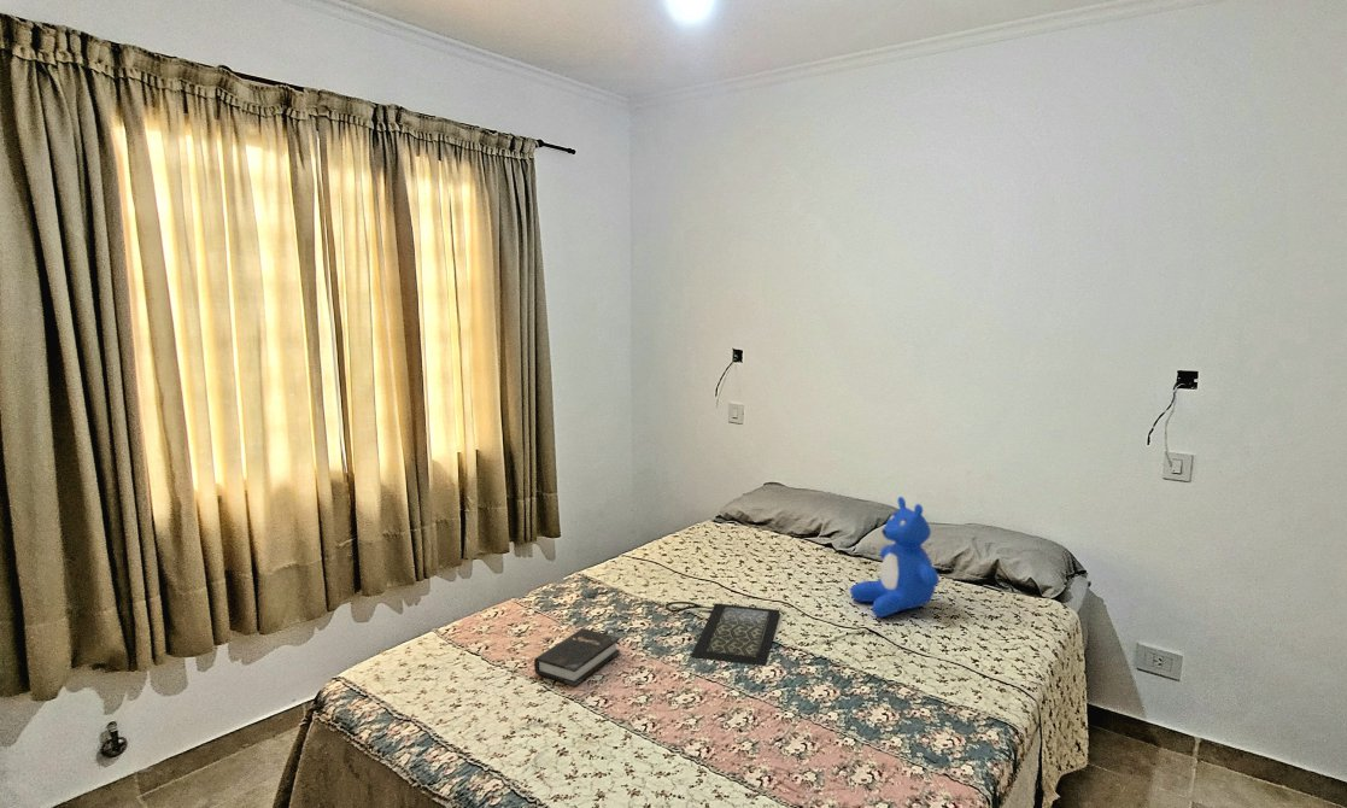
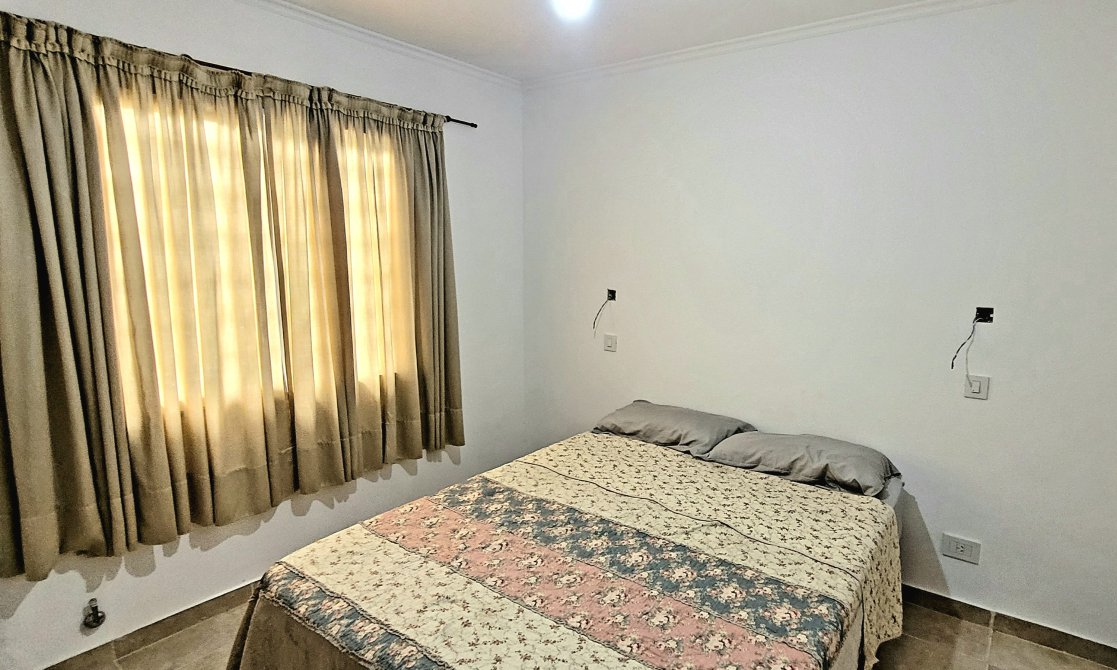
- hardback book (578, 655)
- teddy bear (894, 554)
- clutch bag (736, 628)
